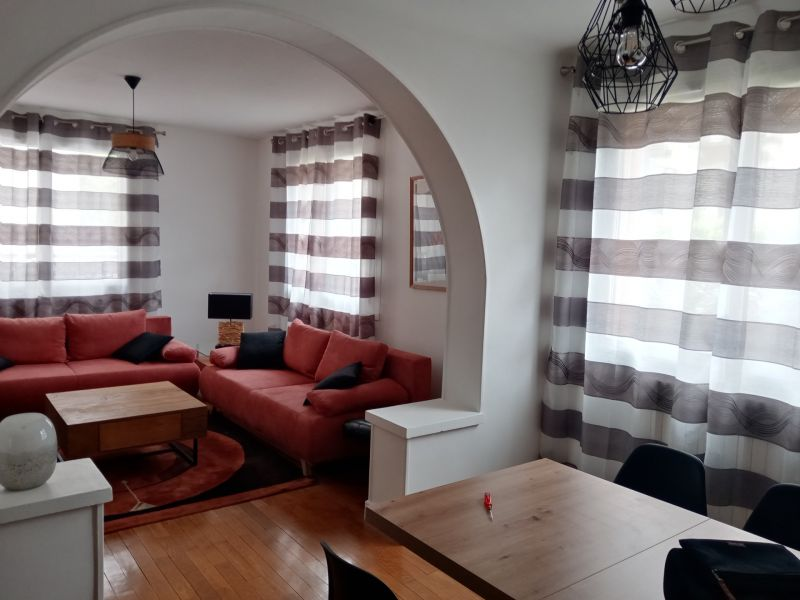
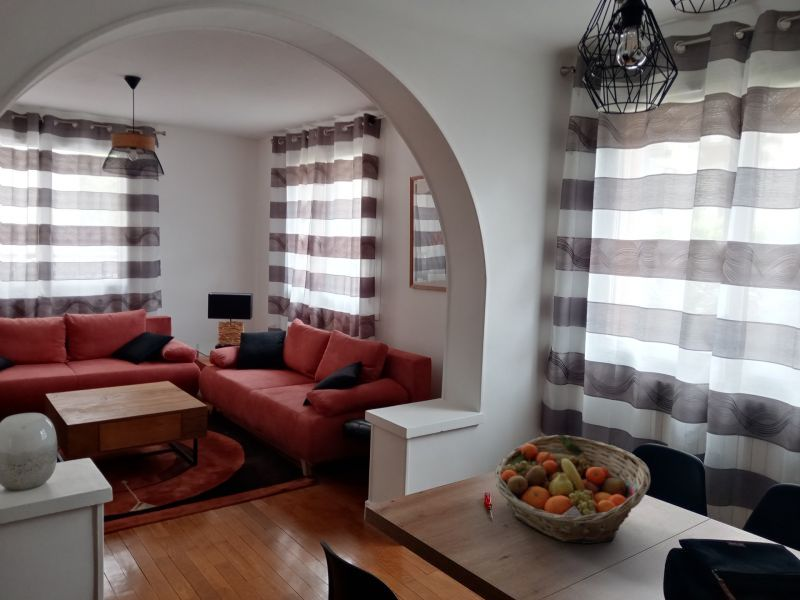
+ fruit basket (568, 485)
